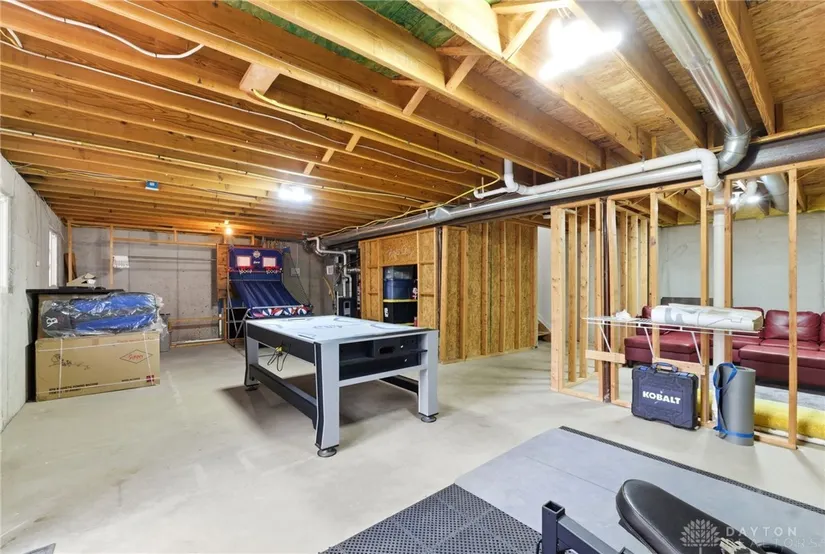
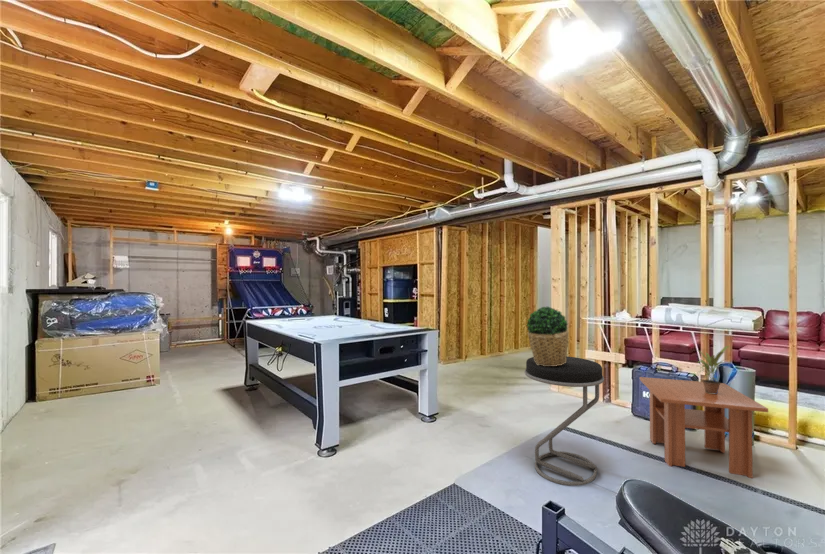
+ stool (566, 419)
+ potted plant (550, 335)
+ potted plant (713, 370)
+ coffee table (695, 423)
